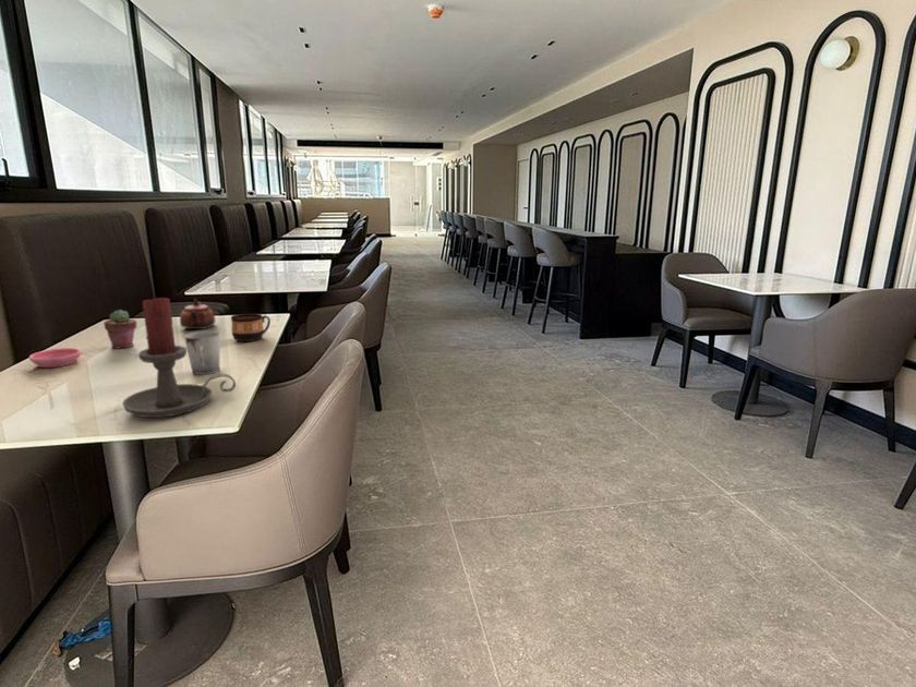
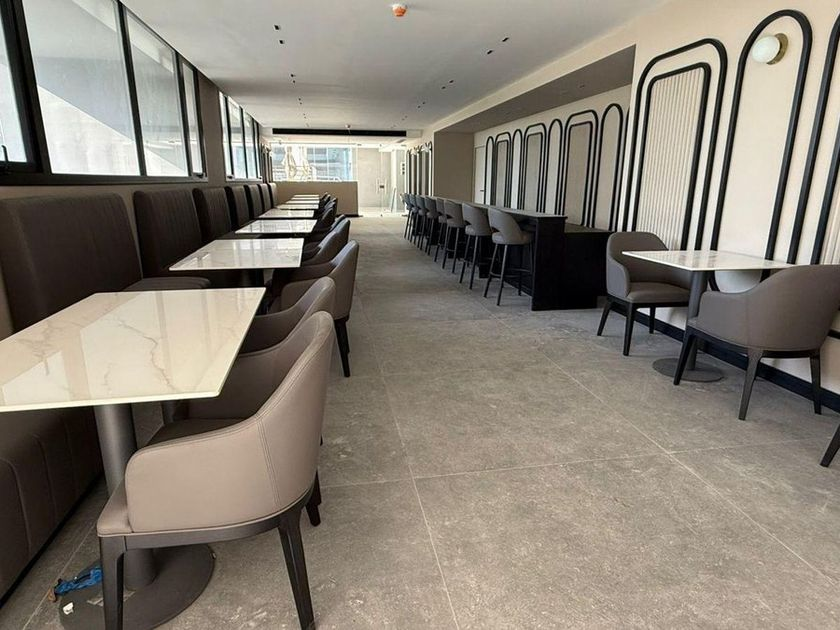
- cup (203, 354)
- teapot (197, 312)
- saucer (56, 358)
- potted succulent (120, 328)
- candle holder (176, 350)
- cup (249, 327)
